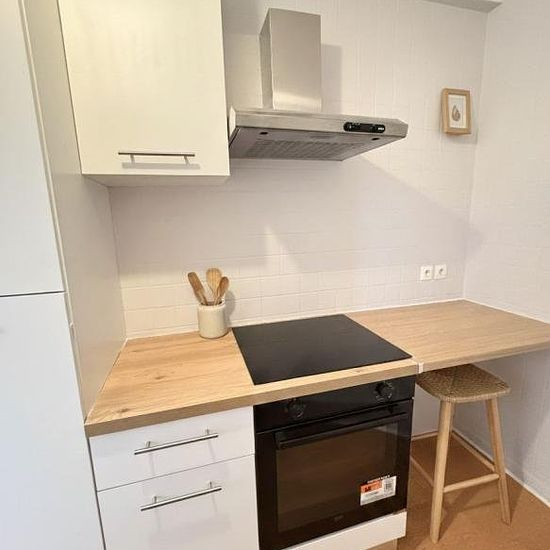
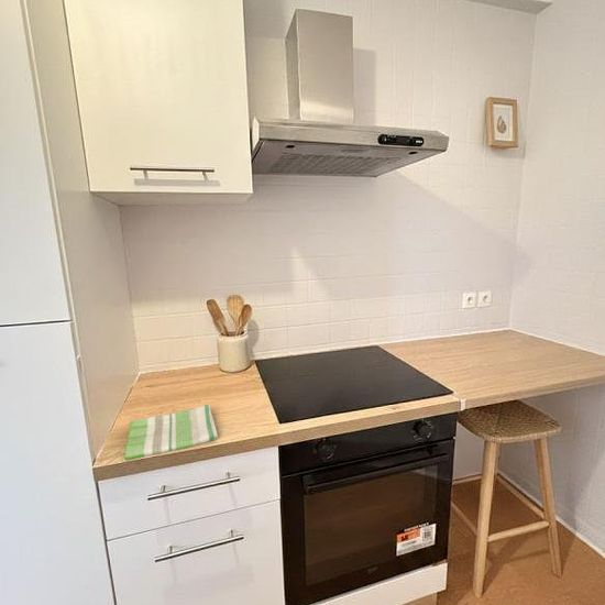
+ dish towel (172, 428)
